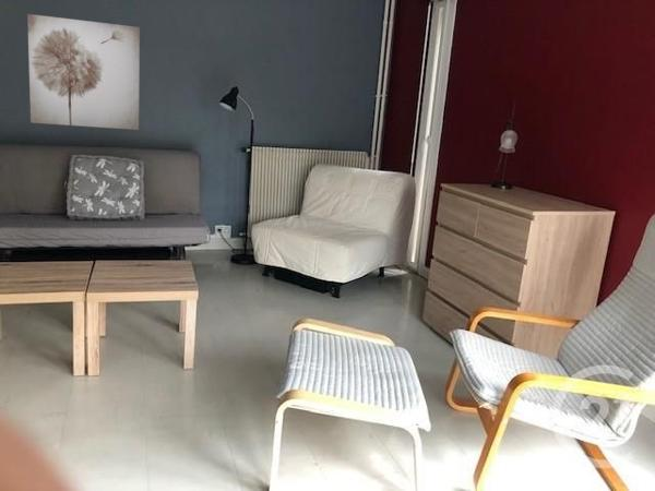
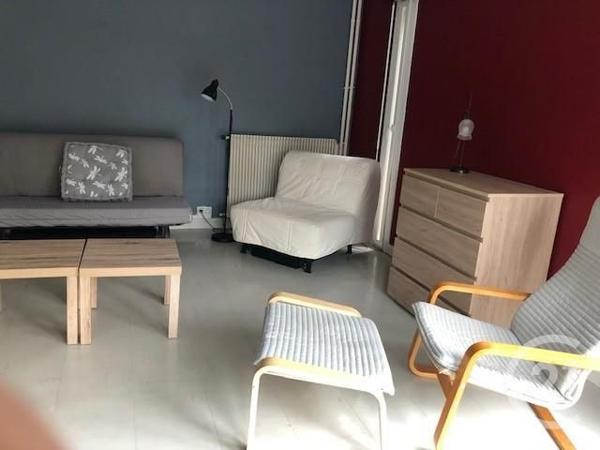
- wall art (85, 74)
